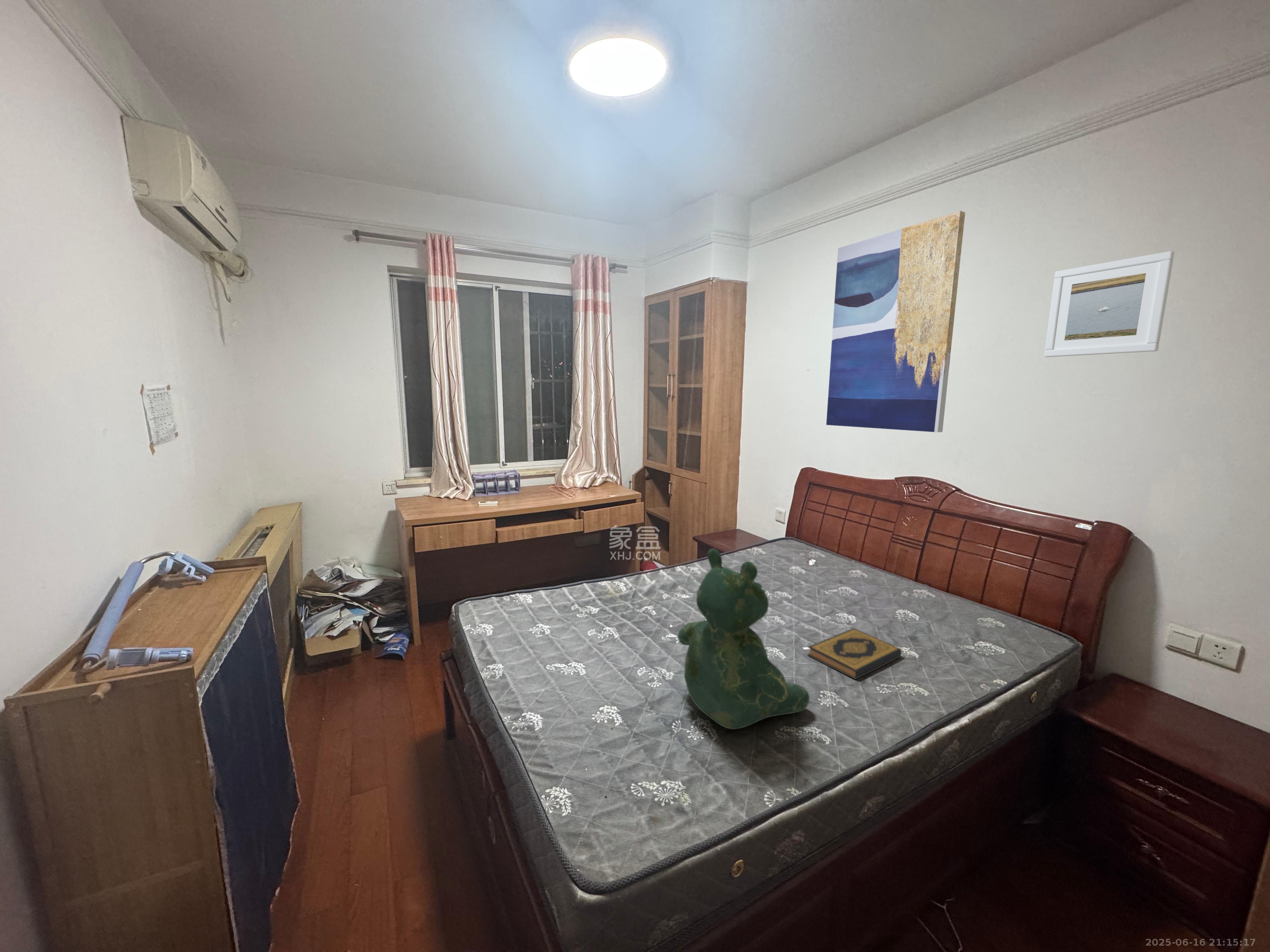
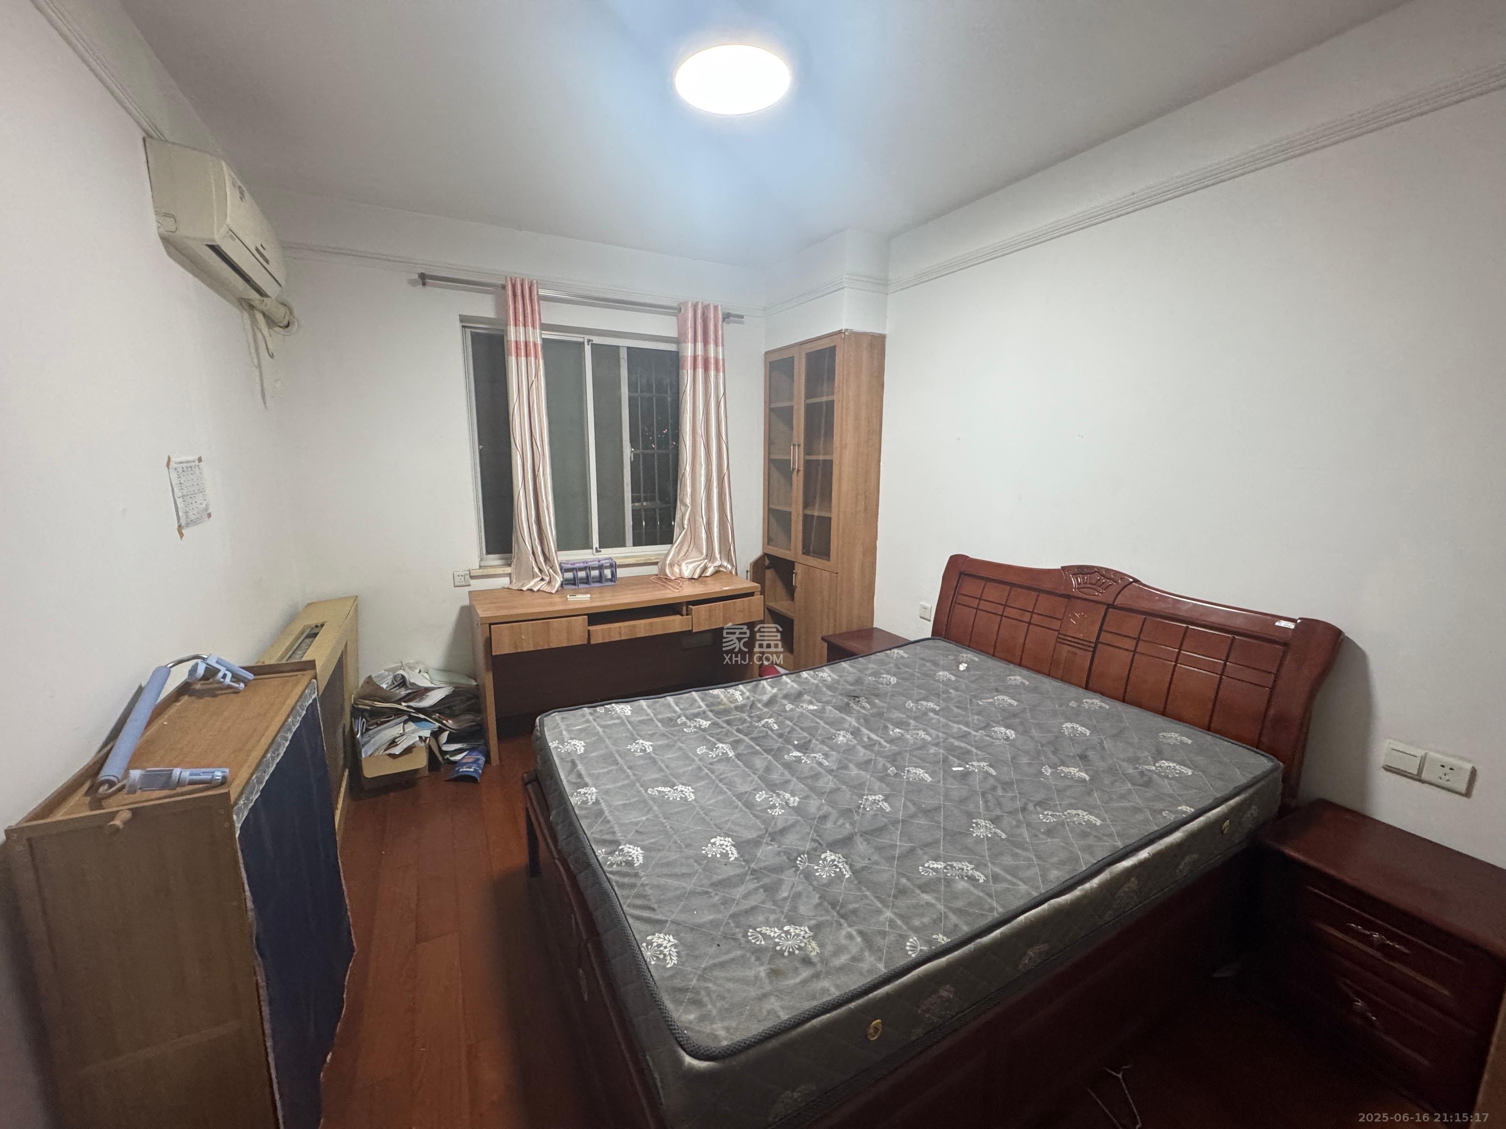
- hardback book (855, 652)
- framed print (1103, 309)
- teddy bear (747, 632)
- wall art (886, 333)
